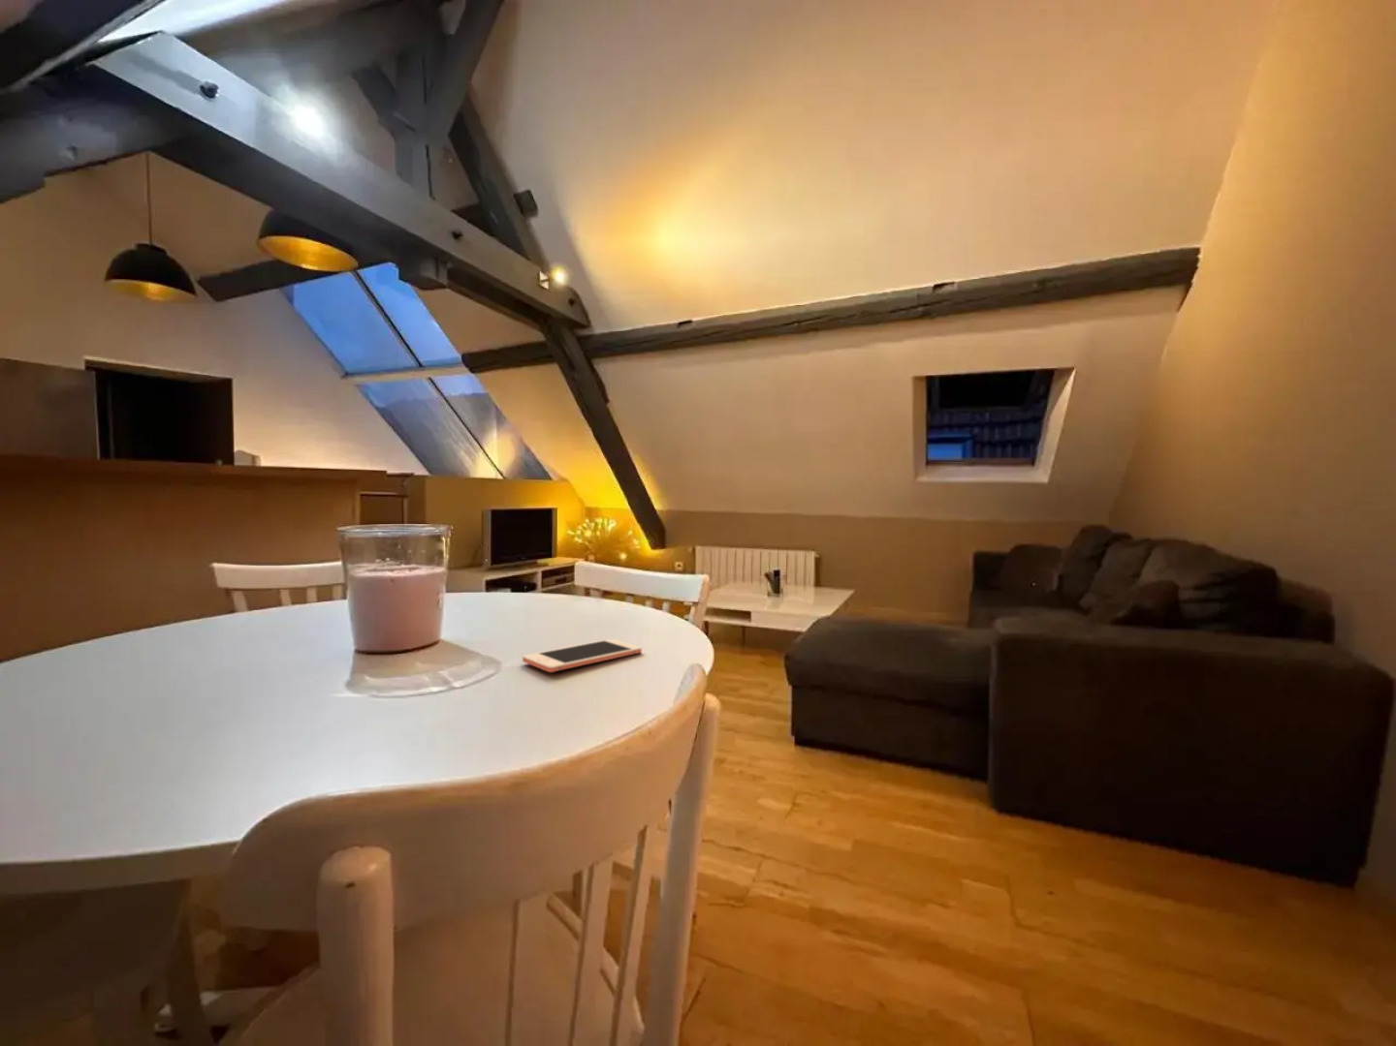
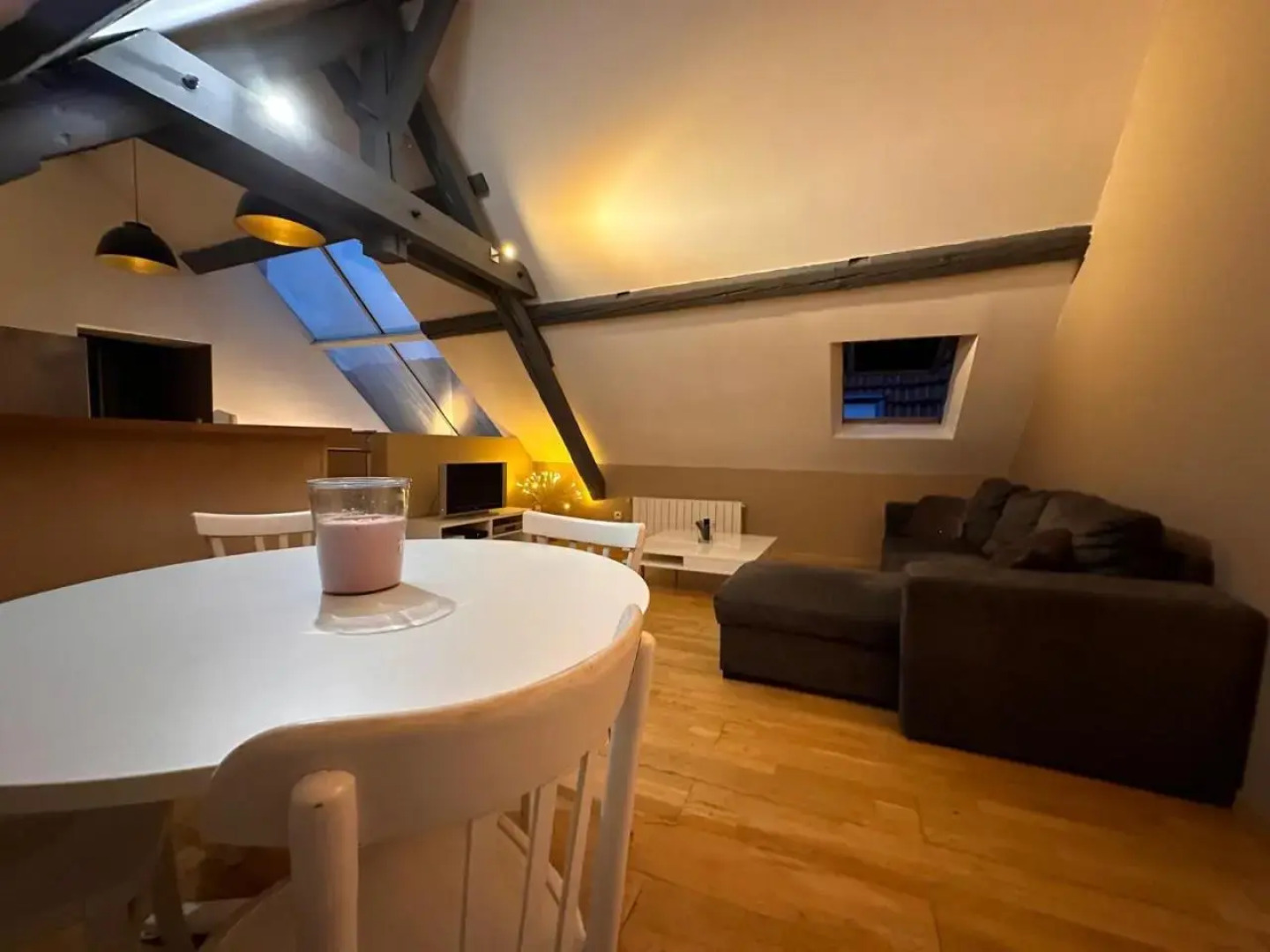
- cell phone (584, 654)
